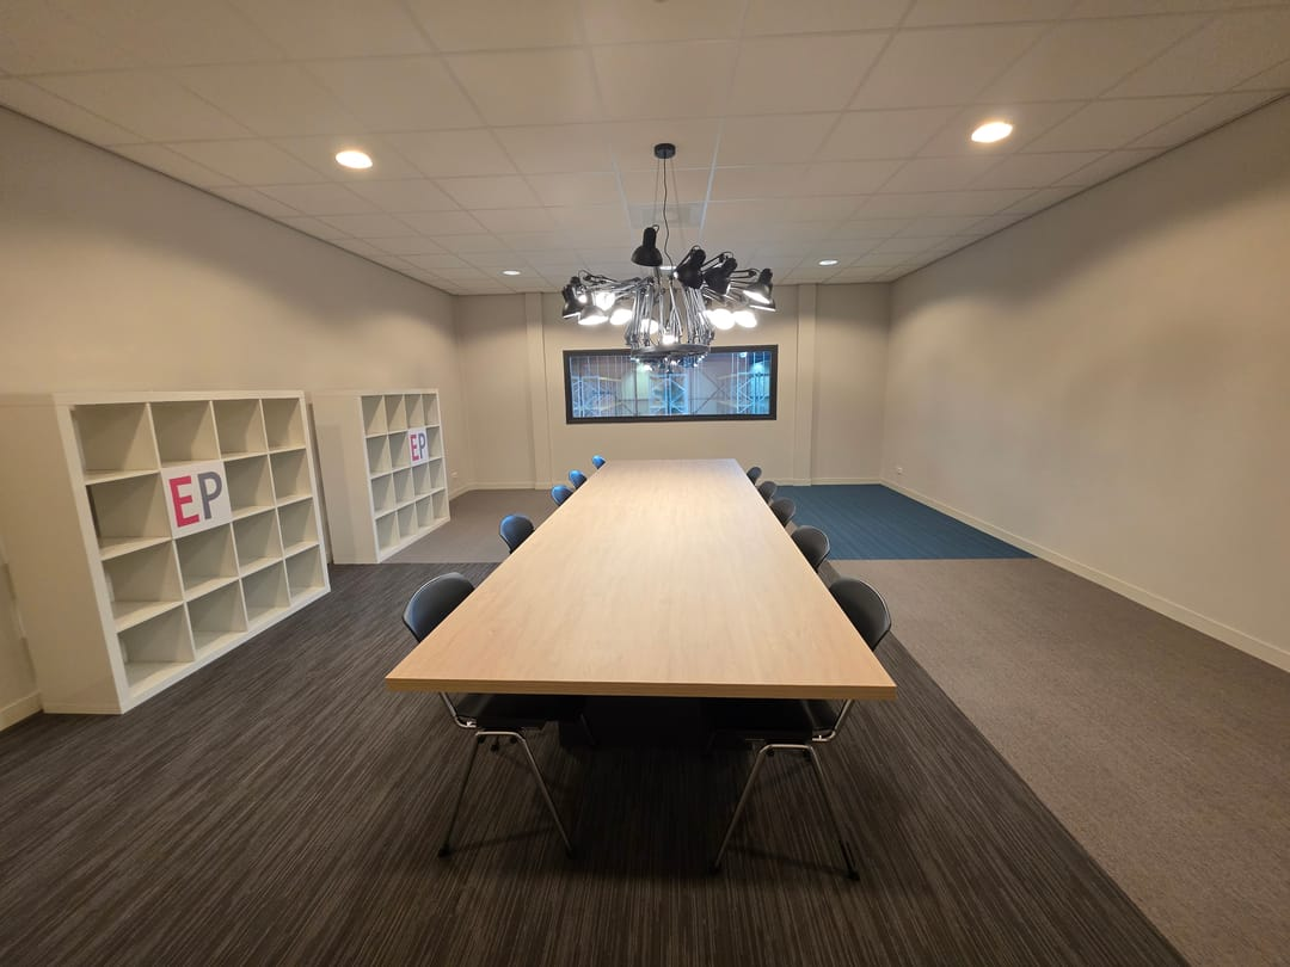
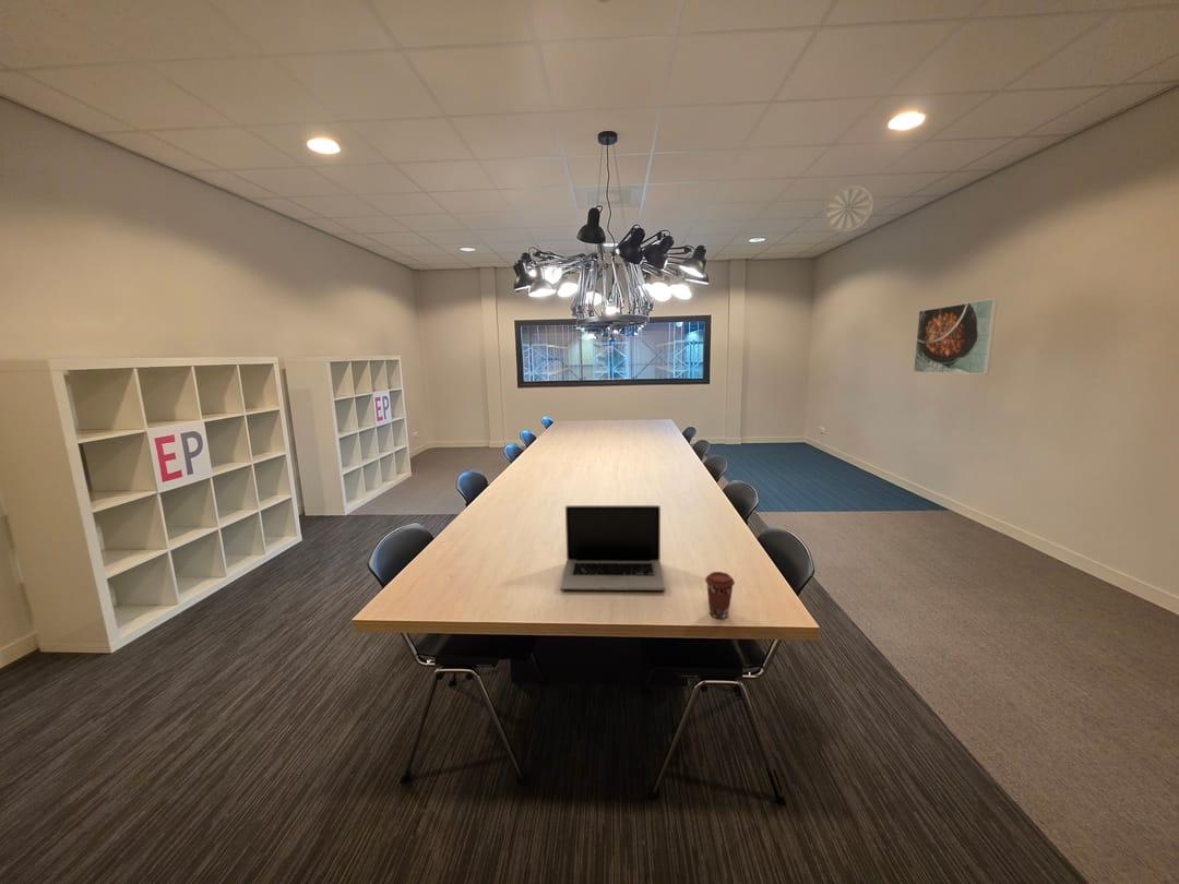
+ coffee cup (719, 595)
+ laptop (612, 546)
+ ceiling vent (848, 208)
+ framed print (950, 339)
